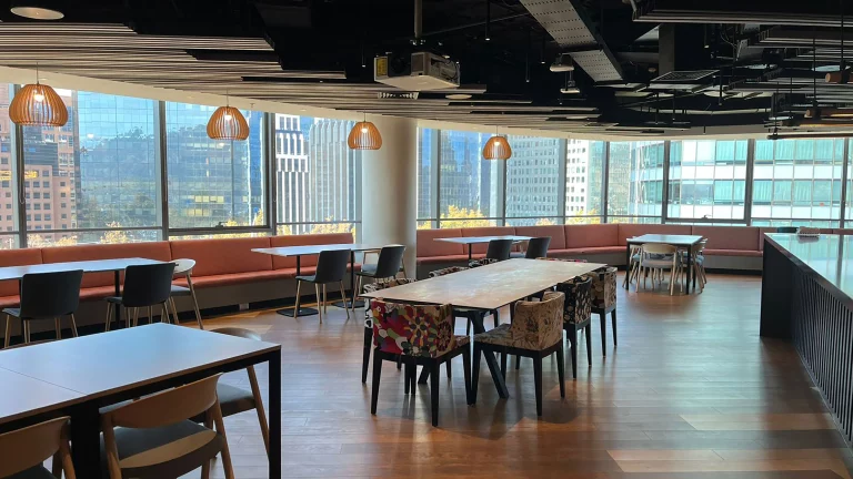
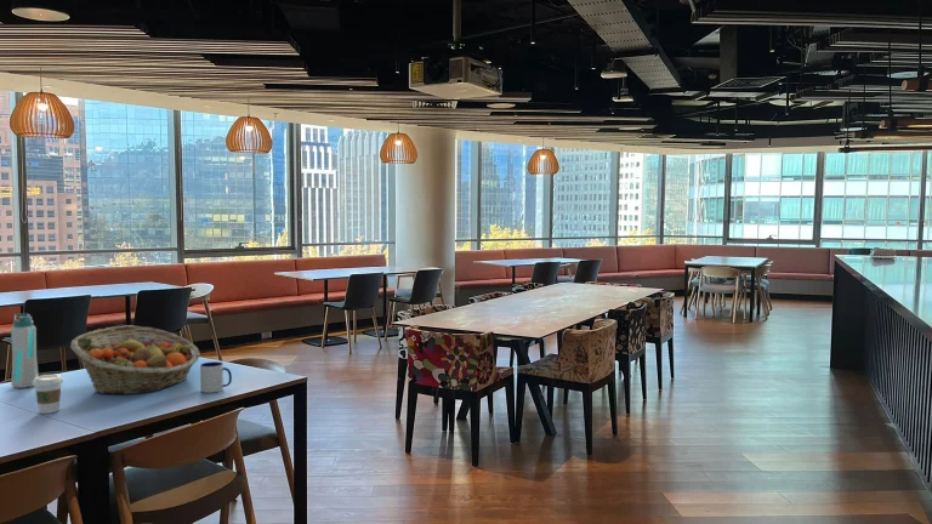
+ water bottle (23, 349)
+ mug (216, 376)
+ fruit basket (137, 357)
+ coffee cup (49, 393)
